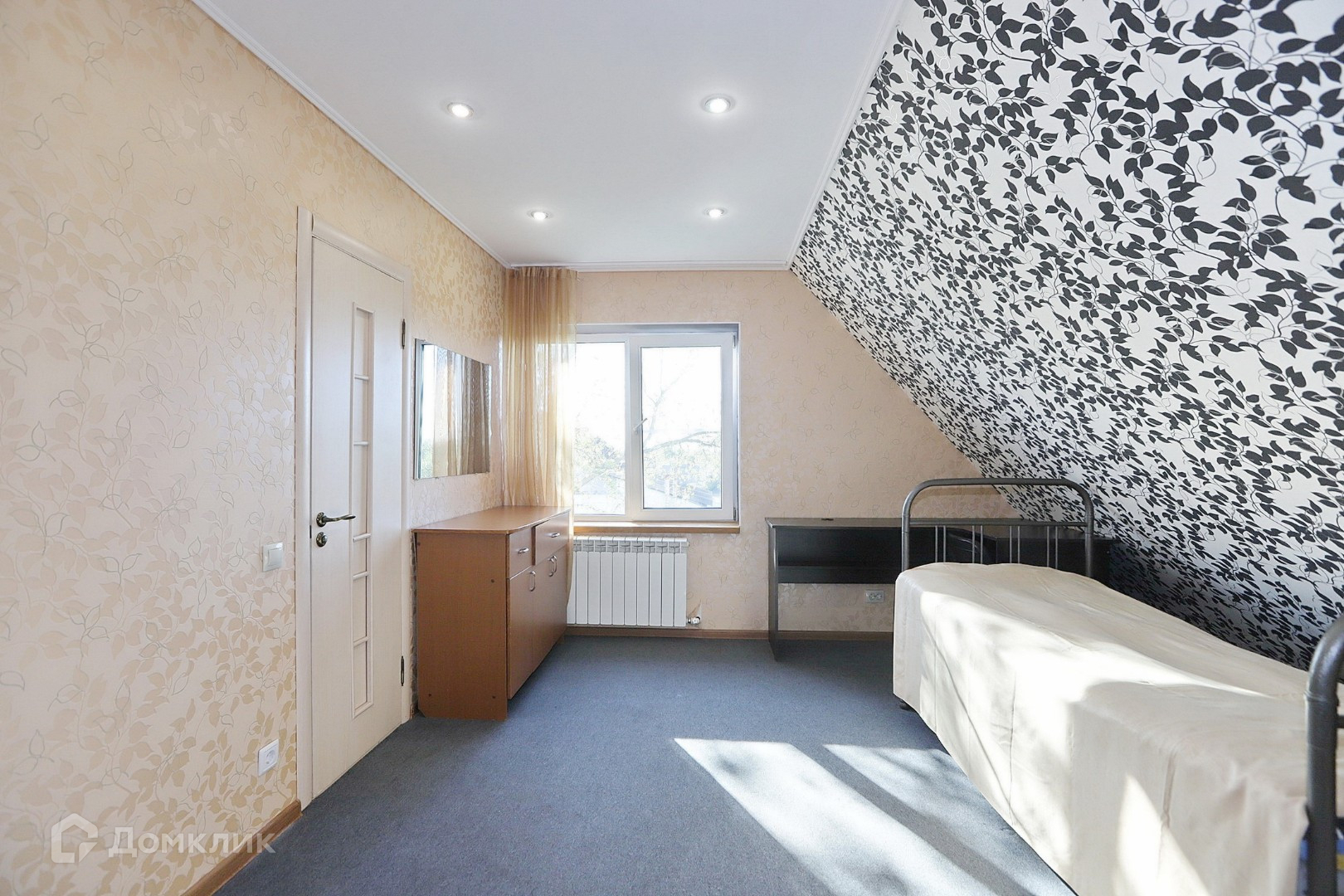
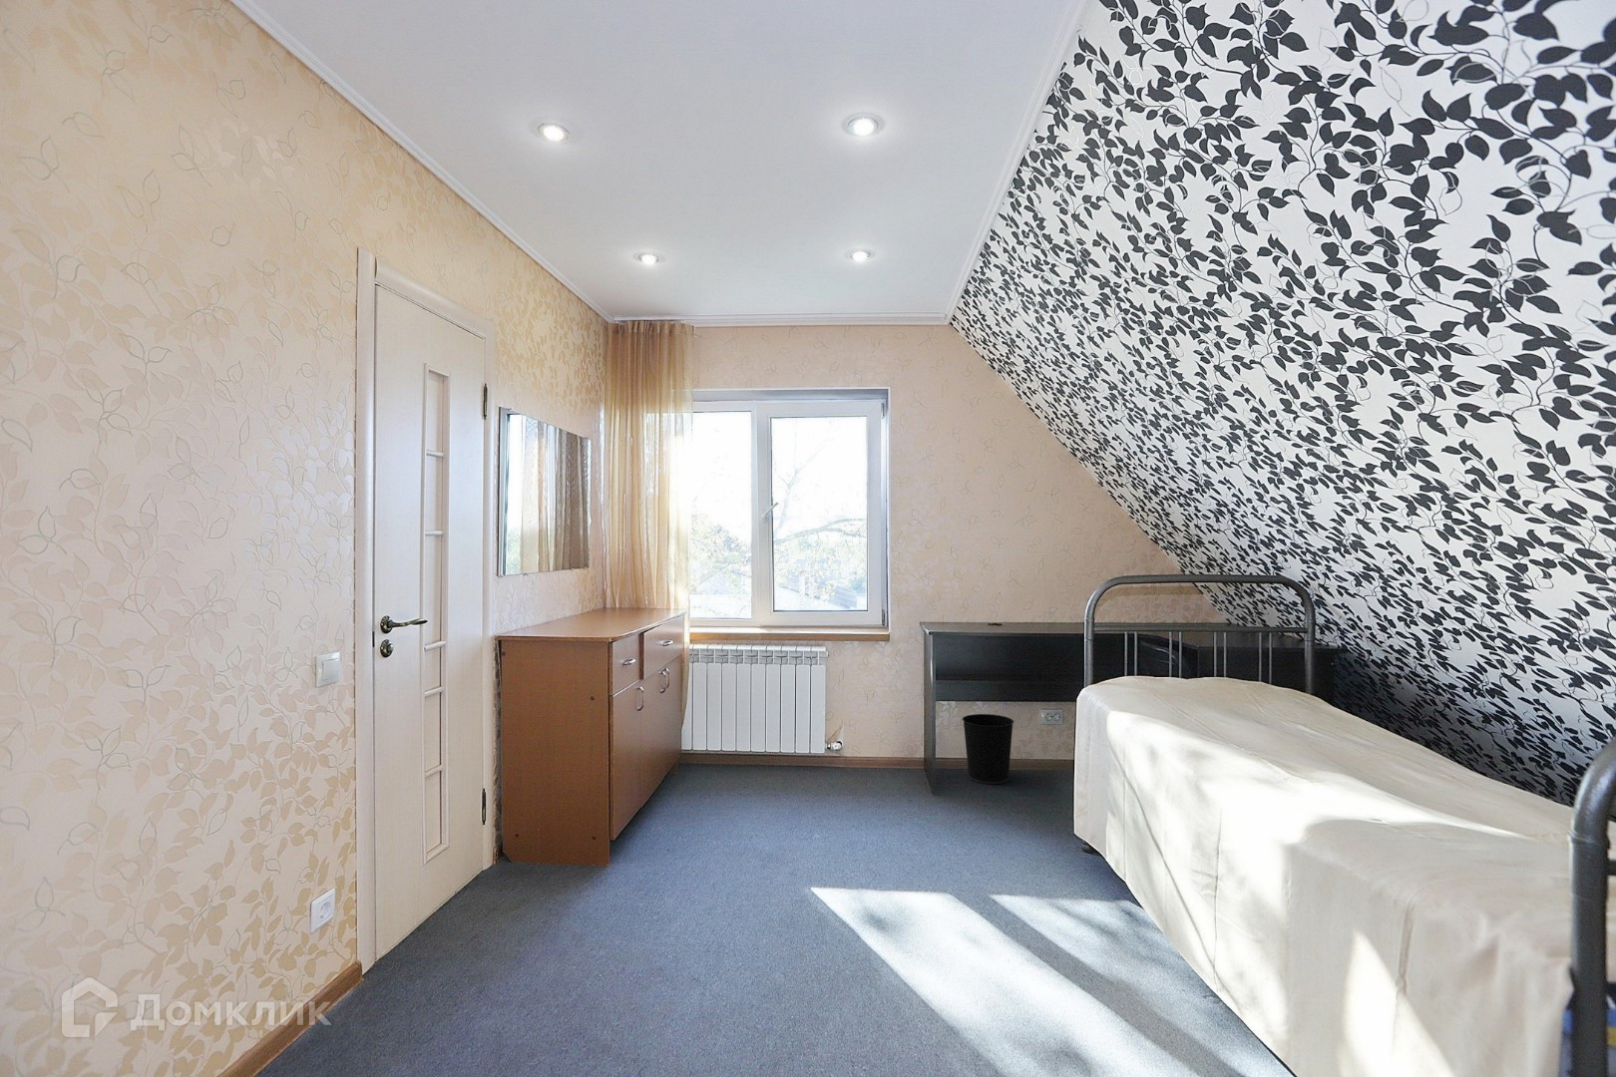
+ wastebasket (987, 748)
